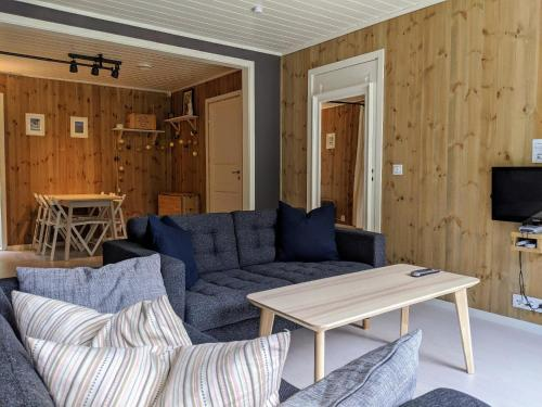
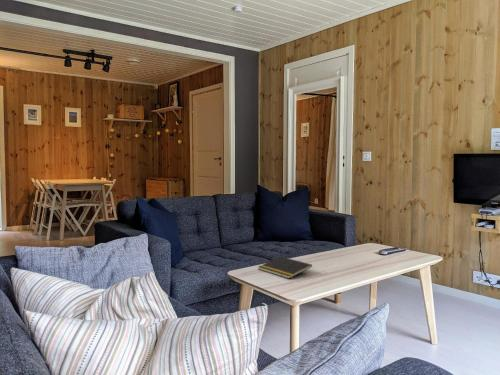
+ notepad (284, 266)
